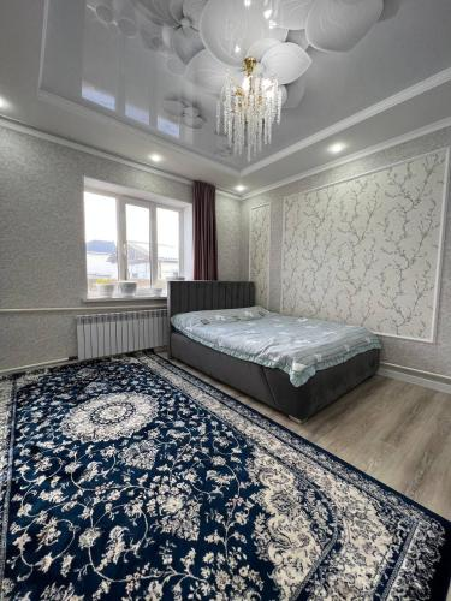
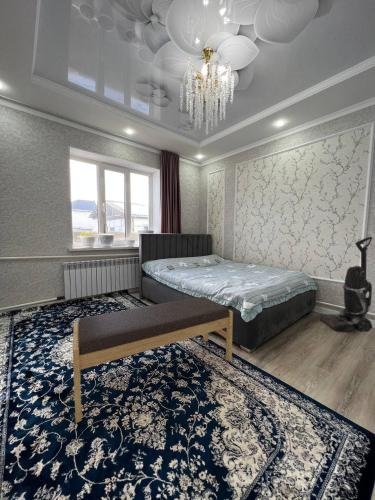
+ bench (159, 340)
+ vacuum cleaner (347, 281)
